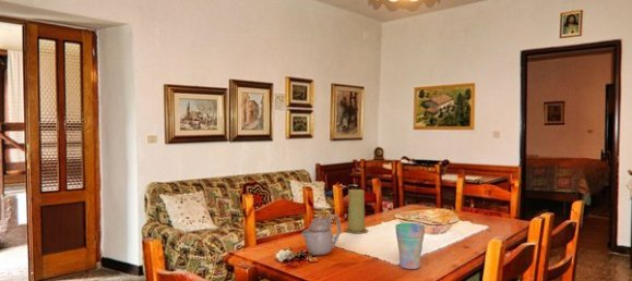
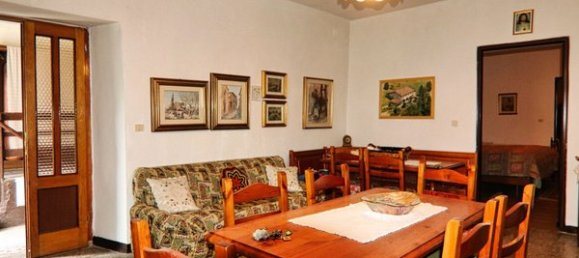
- teapot (321, 233)
- candle (356, 210)
- cup (409, 246)
